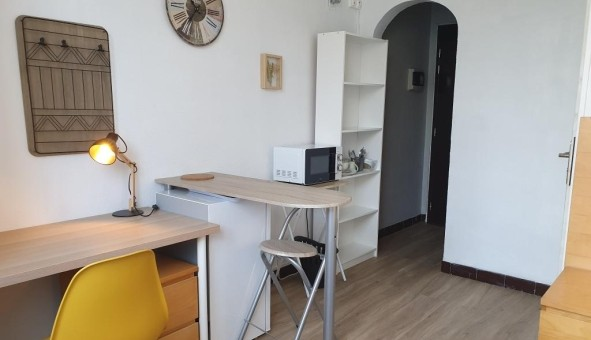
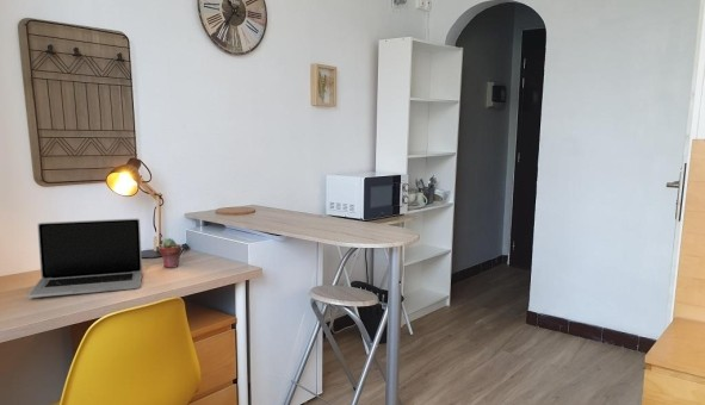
+ laptop (87, 255)
+ potted succulent (171, 251)
